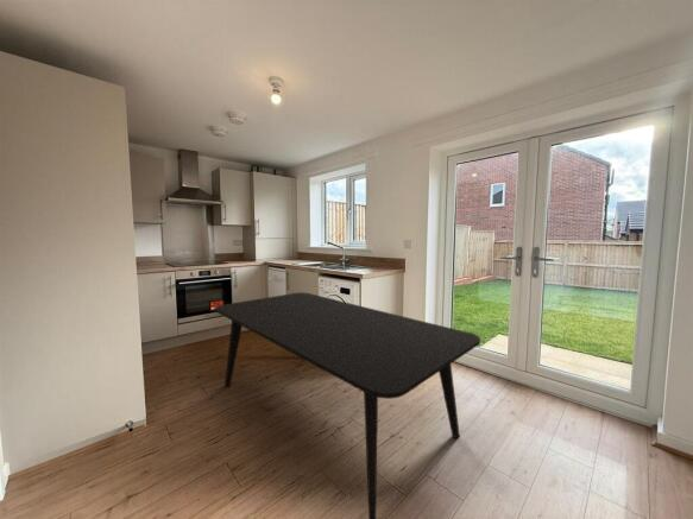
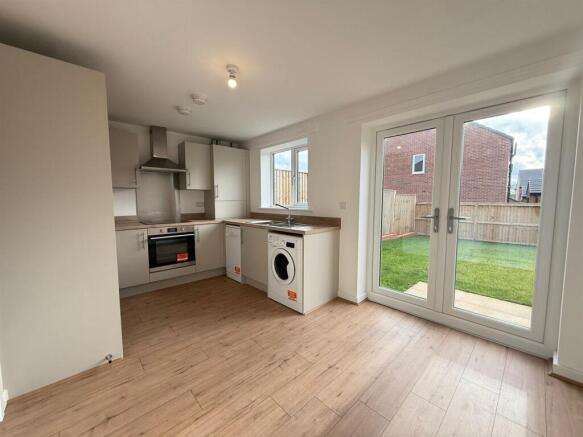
- dining table (325, 363)
